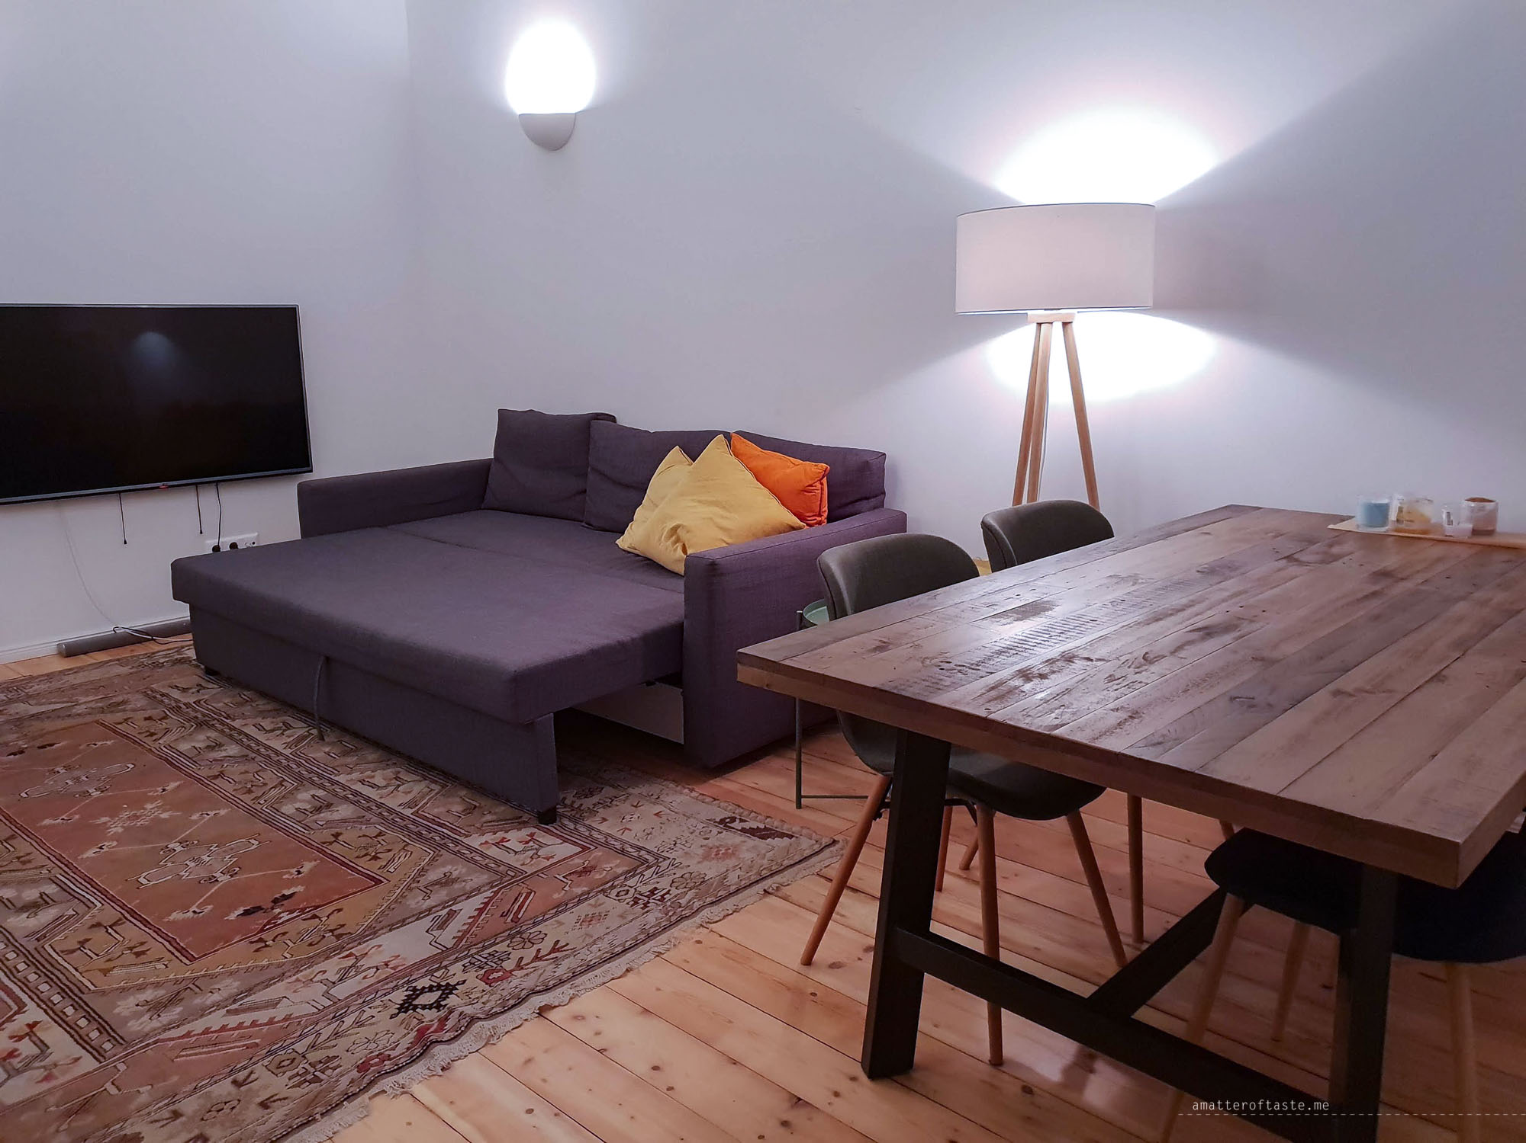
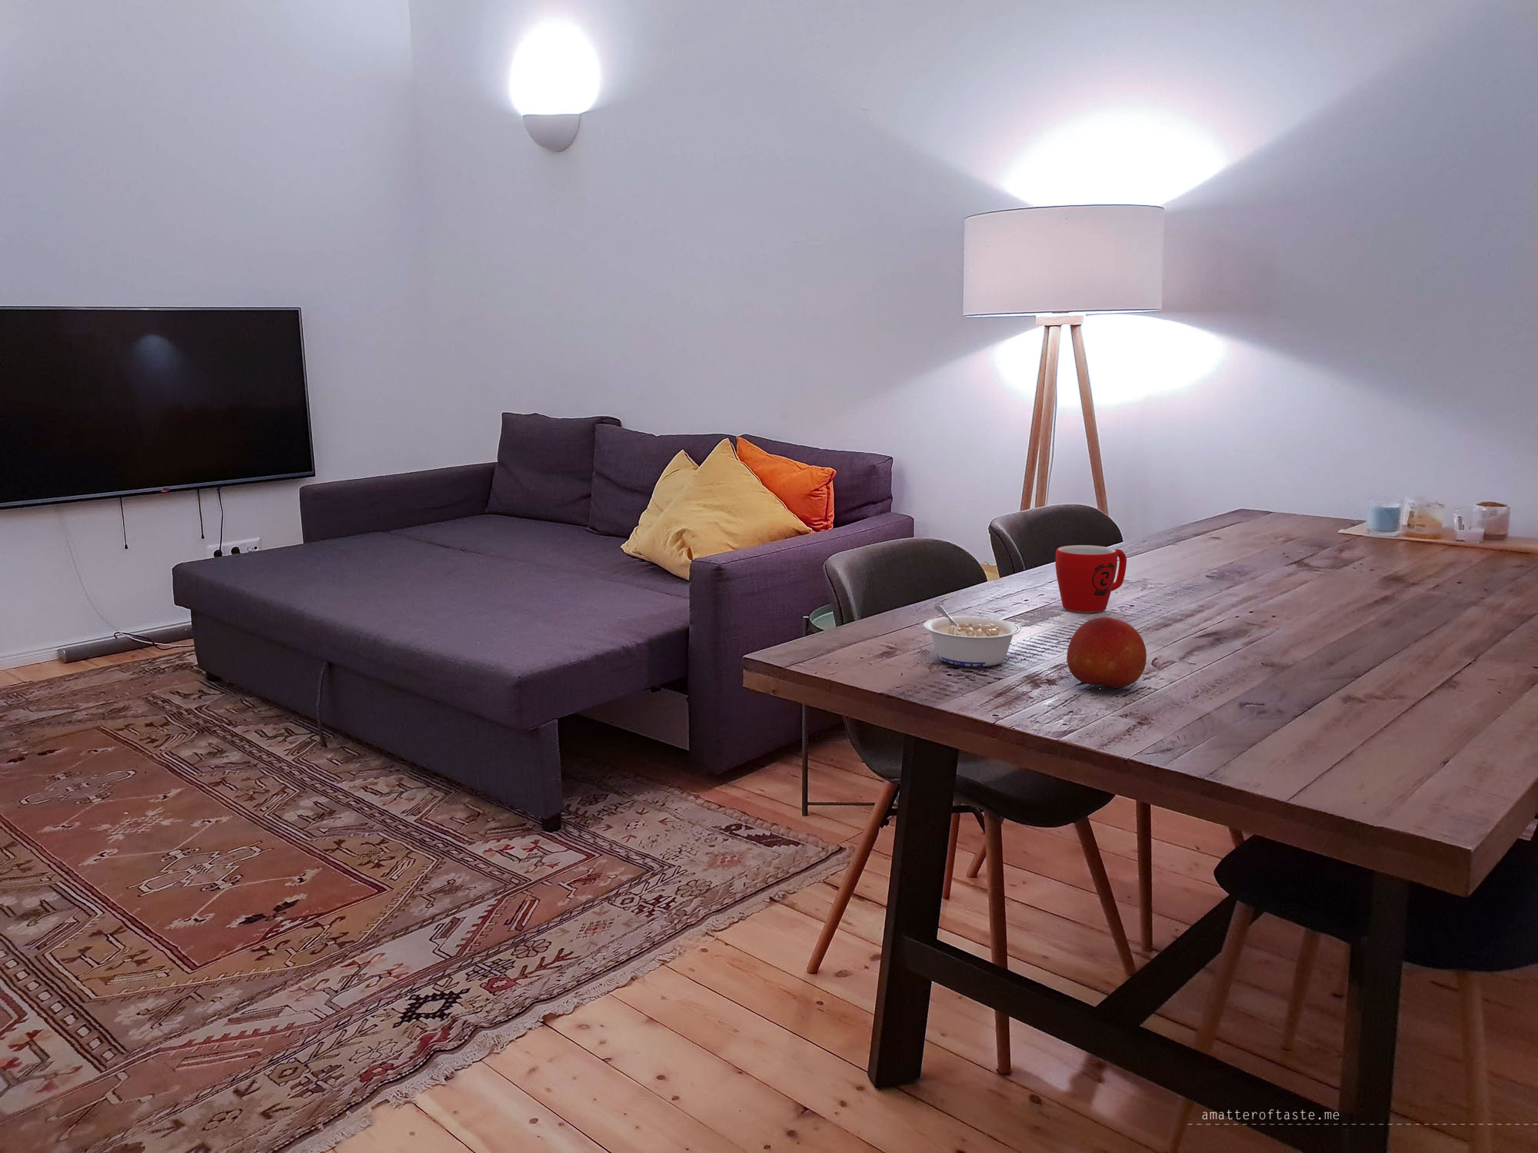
+ mug (1094, 578)
+ legume (968, 638)
+ fruit (1107, 652)
